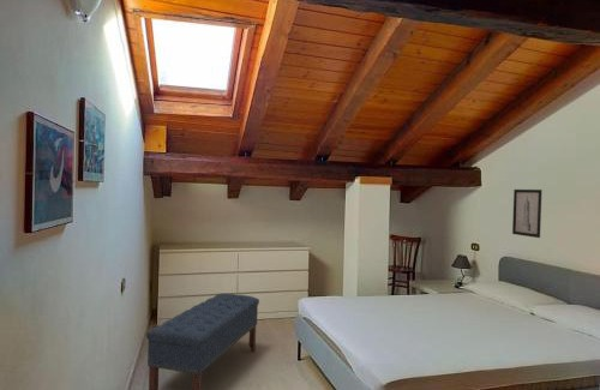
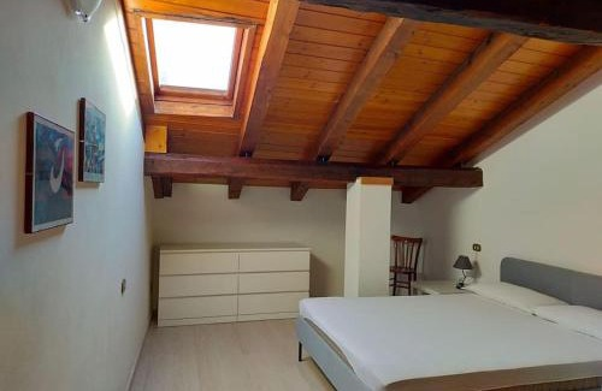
- wall art (526, 212)
- bench (210, 340)
